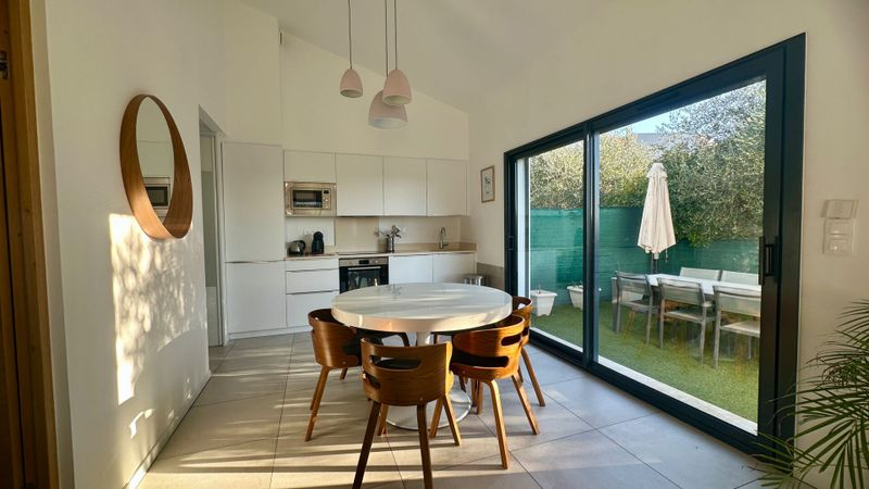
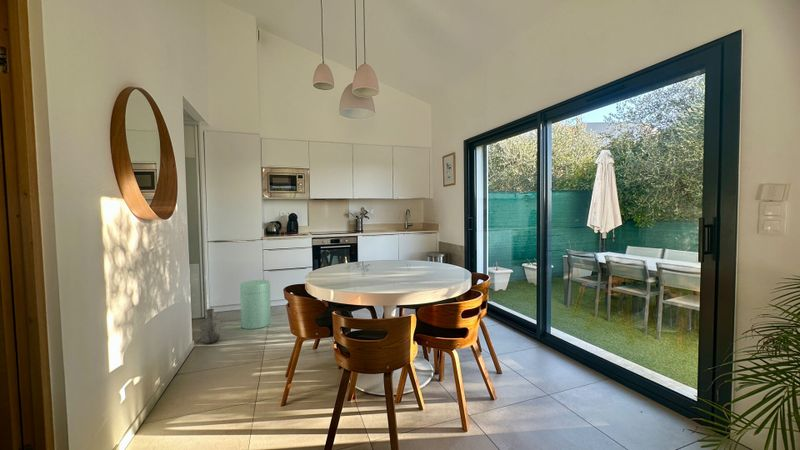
+ trash can (254, 302)
+ vase (210, 325)
